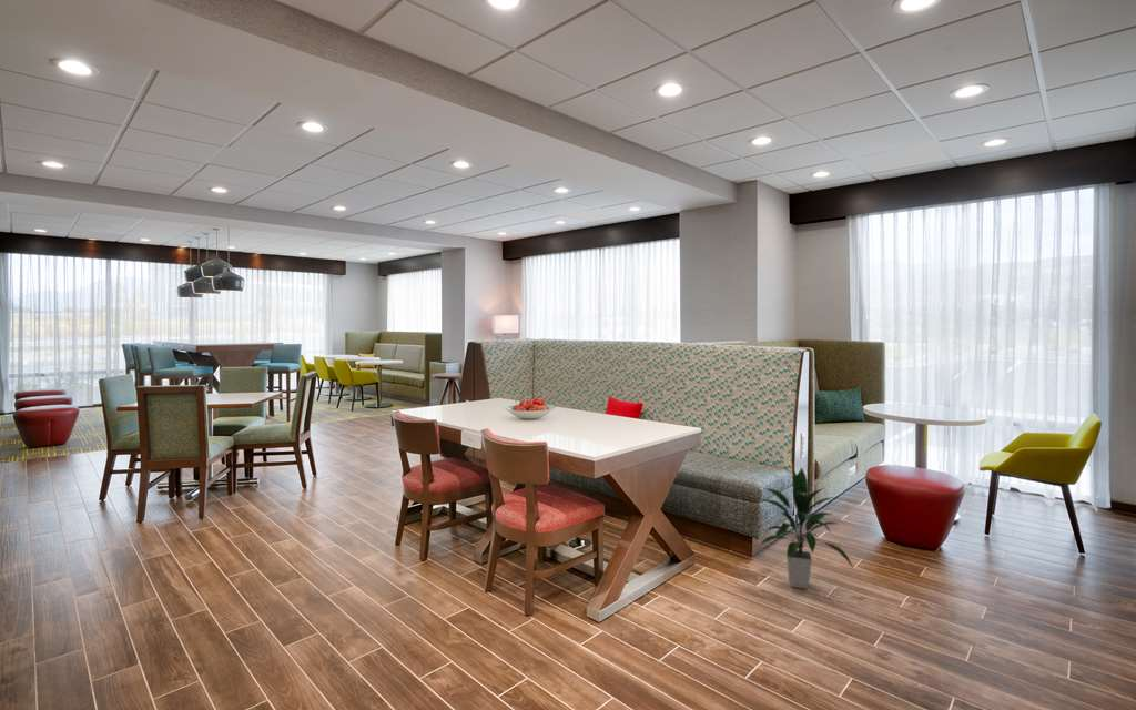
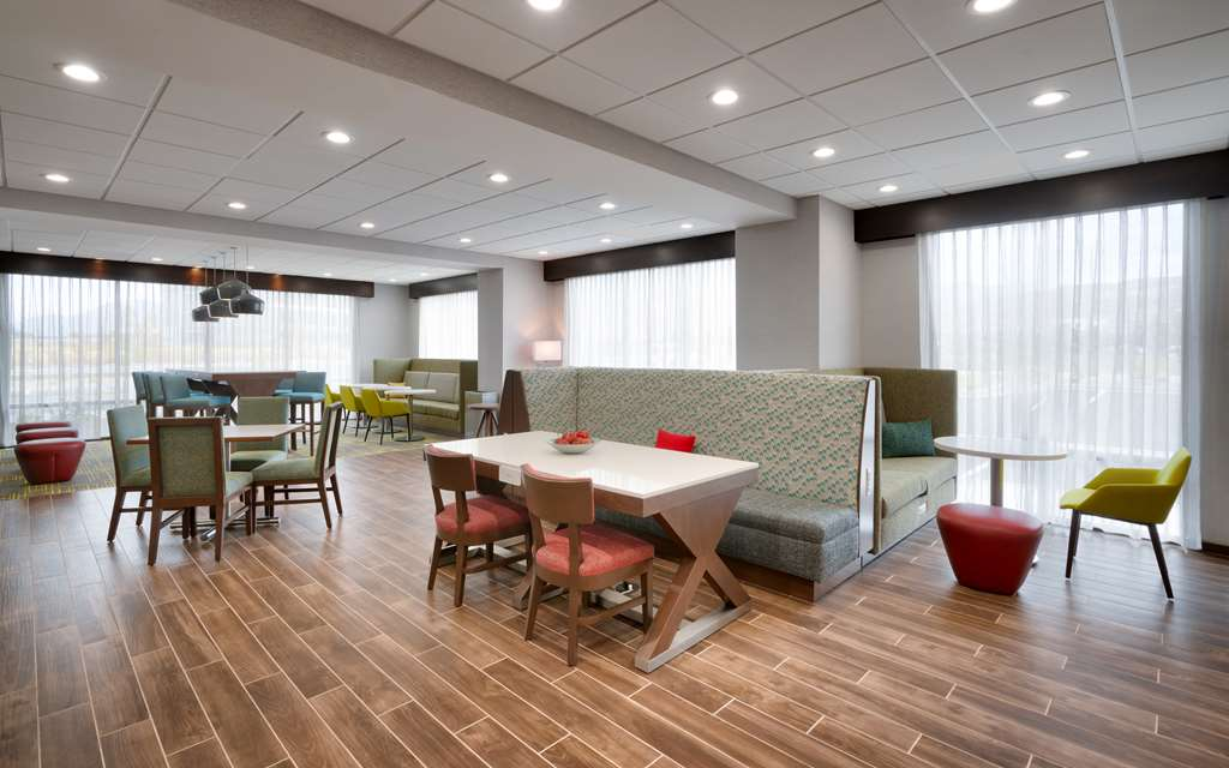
- indoor plant (801, 529)
